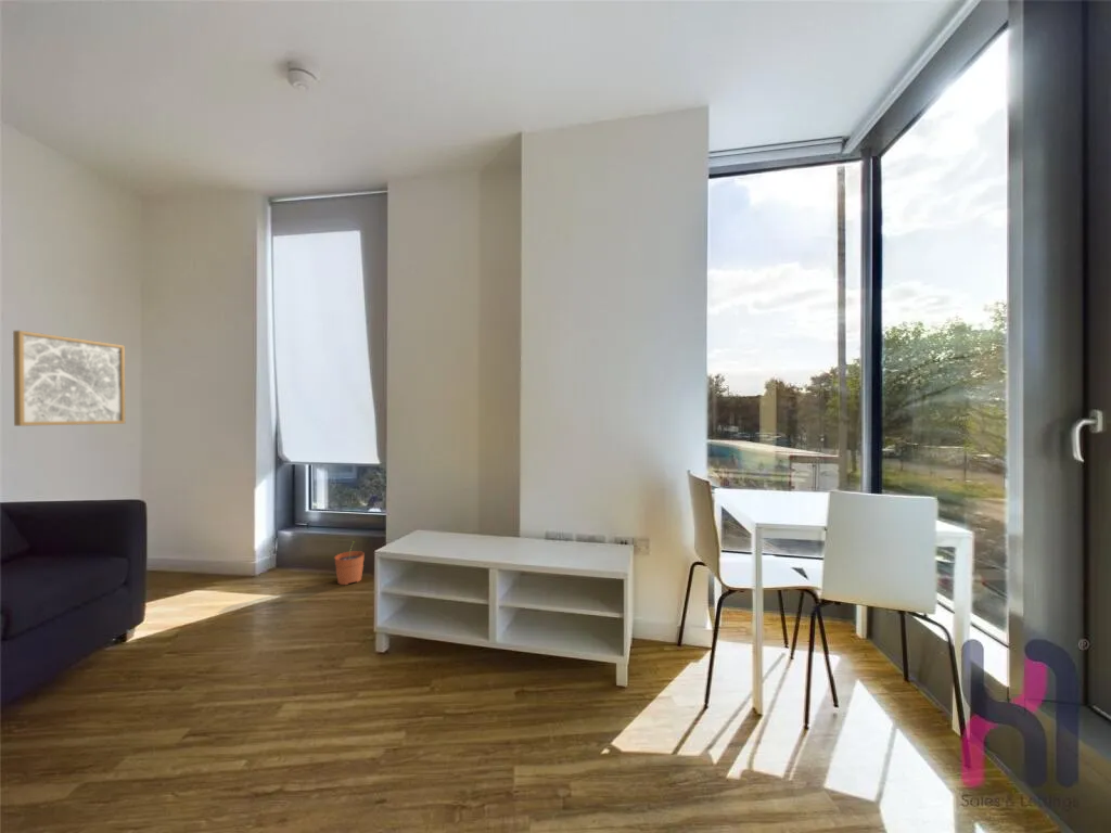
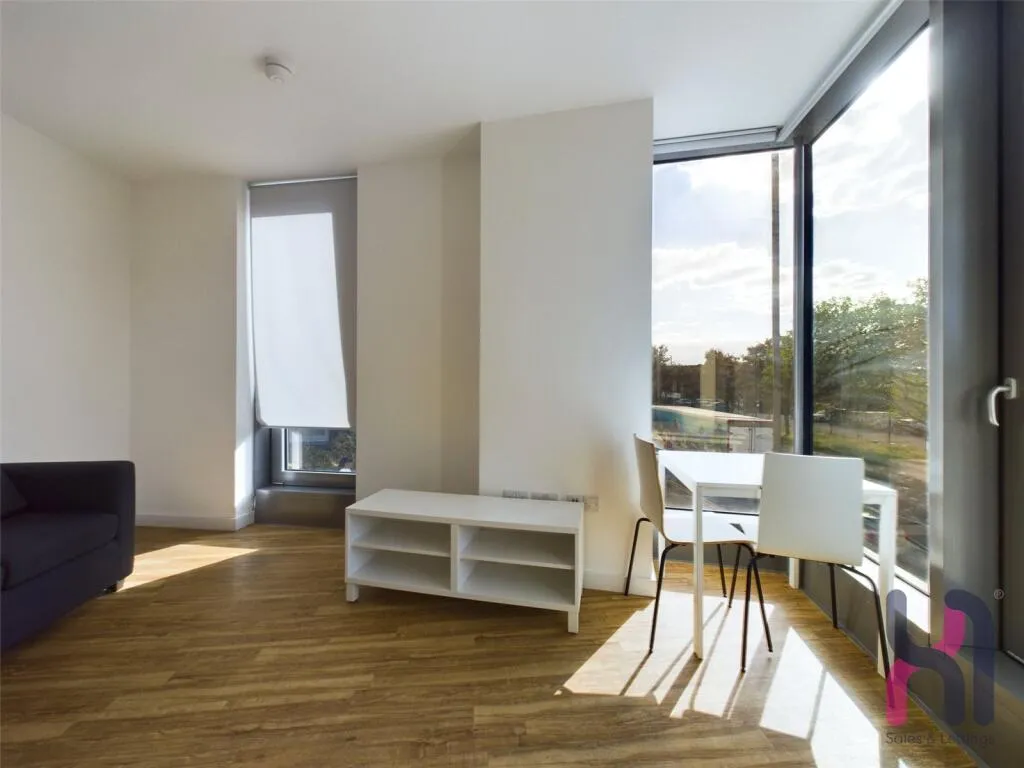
- wall art (75, 381)
- plant pot (349, 561)
